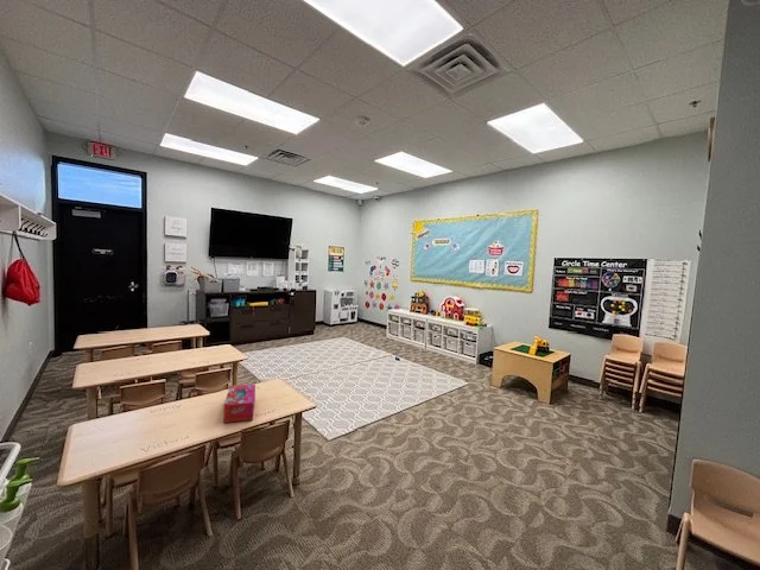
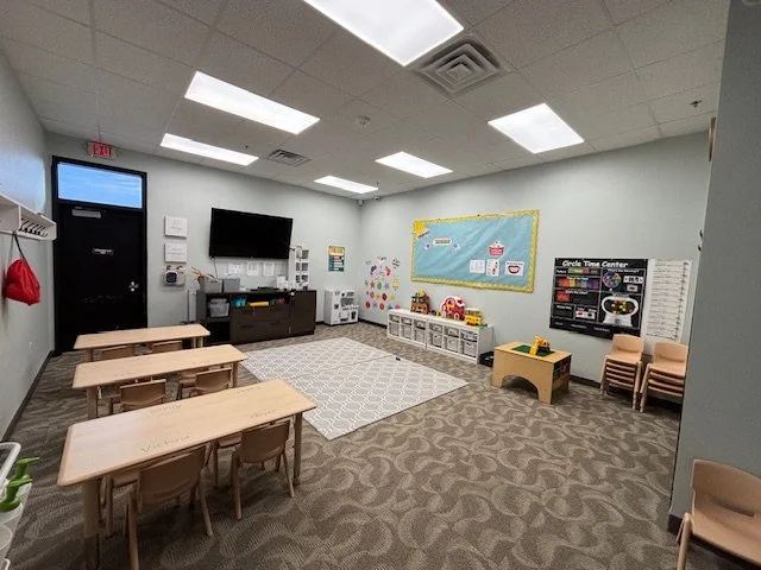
- tissue box (240, 401)
